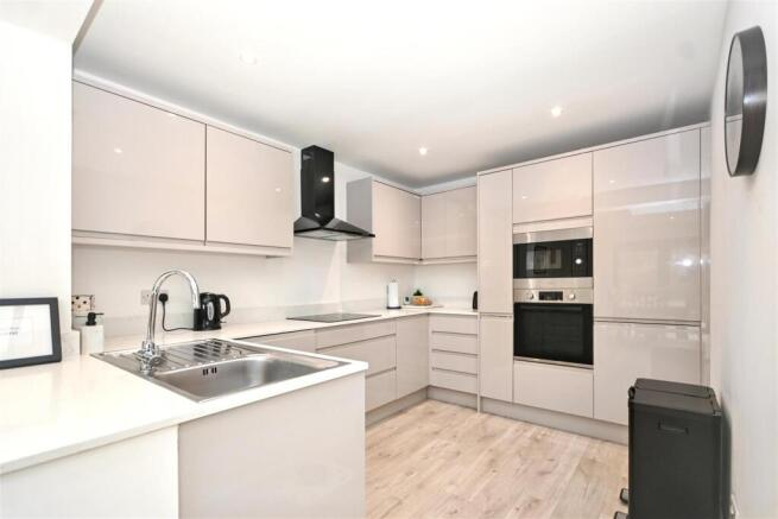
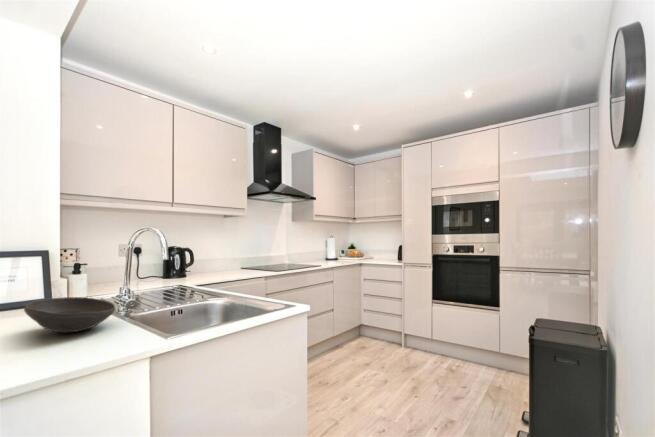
+ bowl (72, 314)
